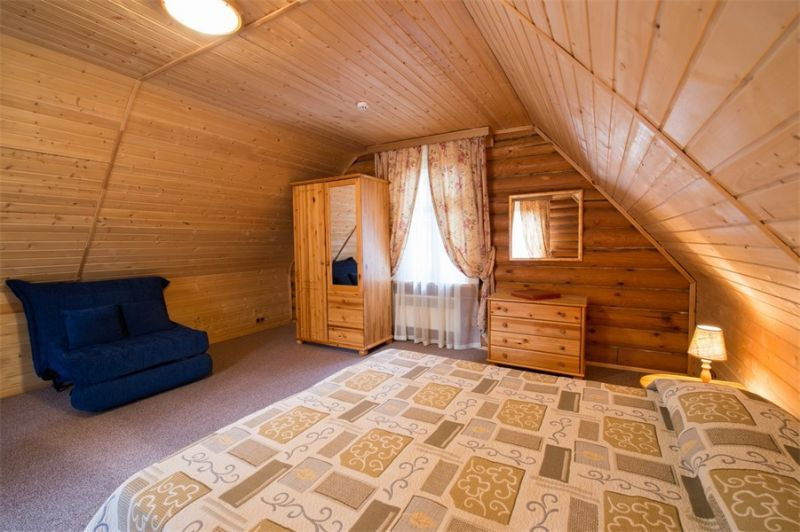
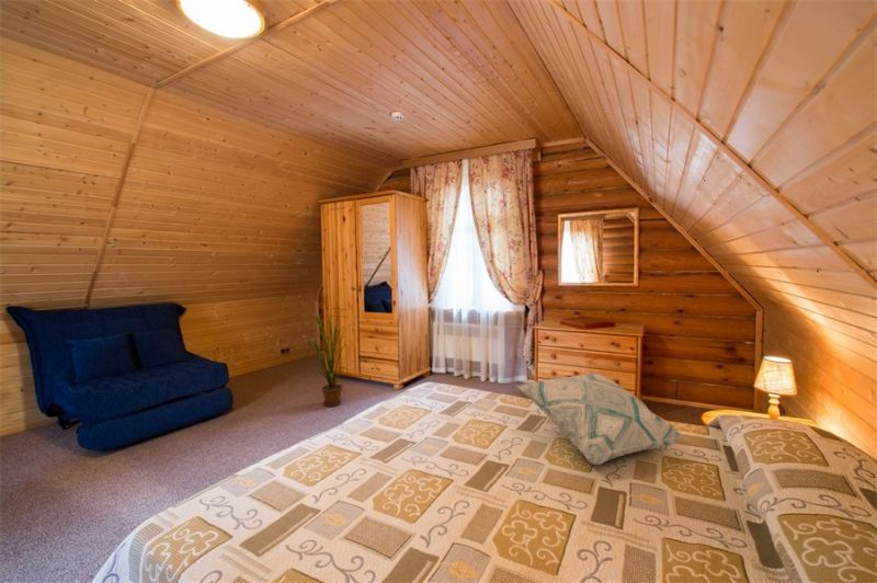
+ house plant (331, 358)
+ decorative pillow (593, 412)
